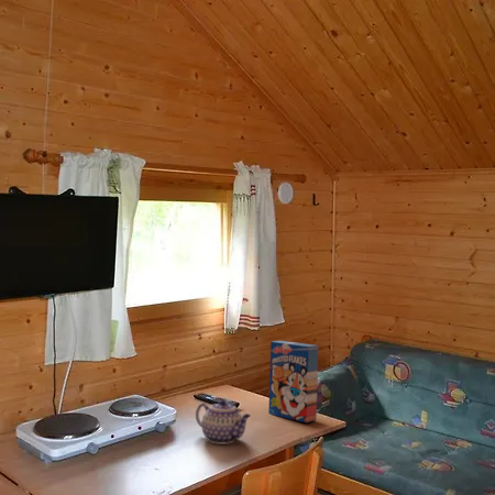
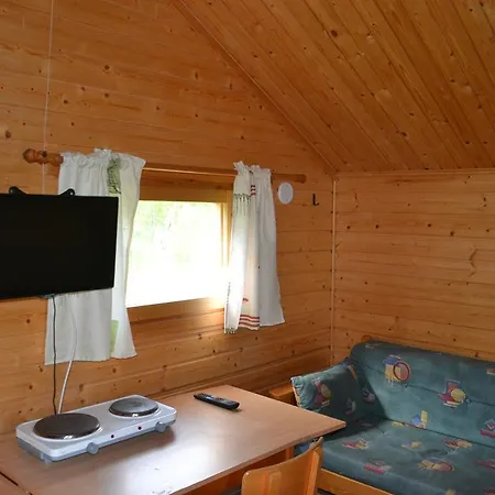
- cereal box (293, 380)
- teapot (222, 419)
